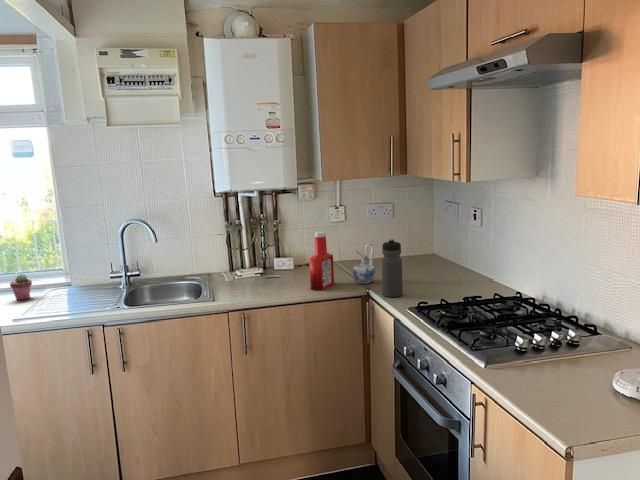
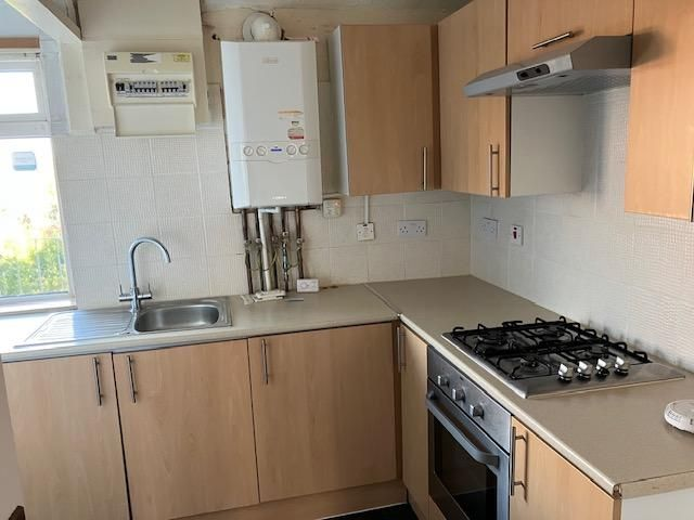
- soap bottle (321, 259)
- potted succulent (21, 286)
- ceramic pitcher (363, 263)
- water bottle (391, 267)
